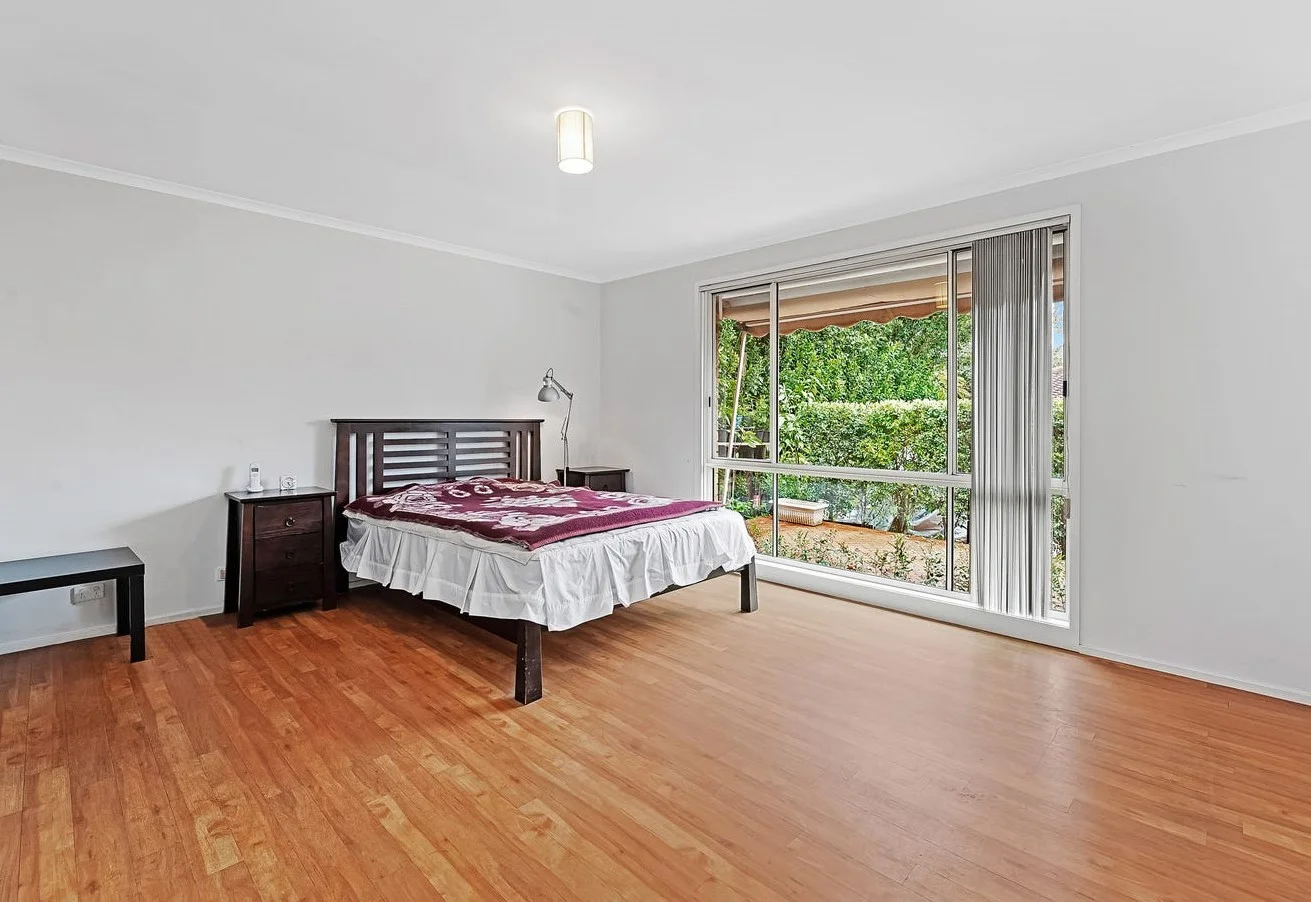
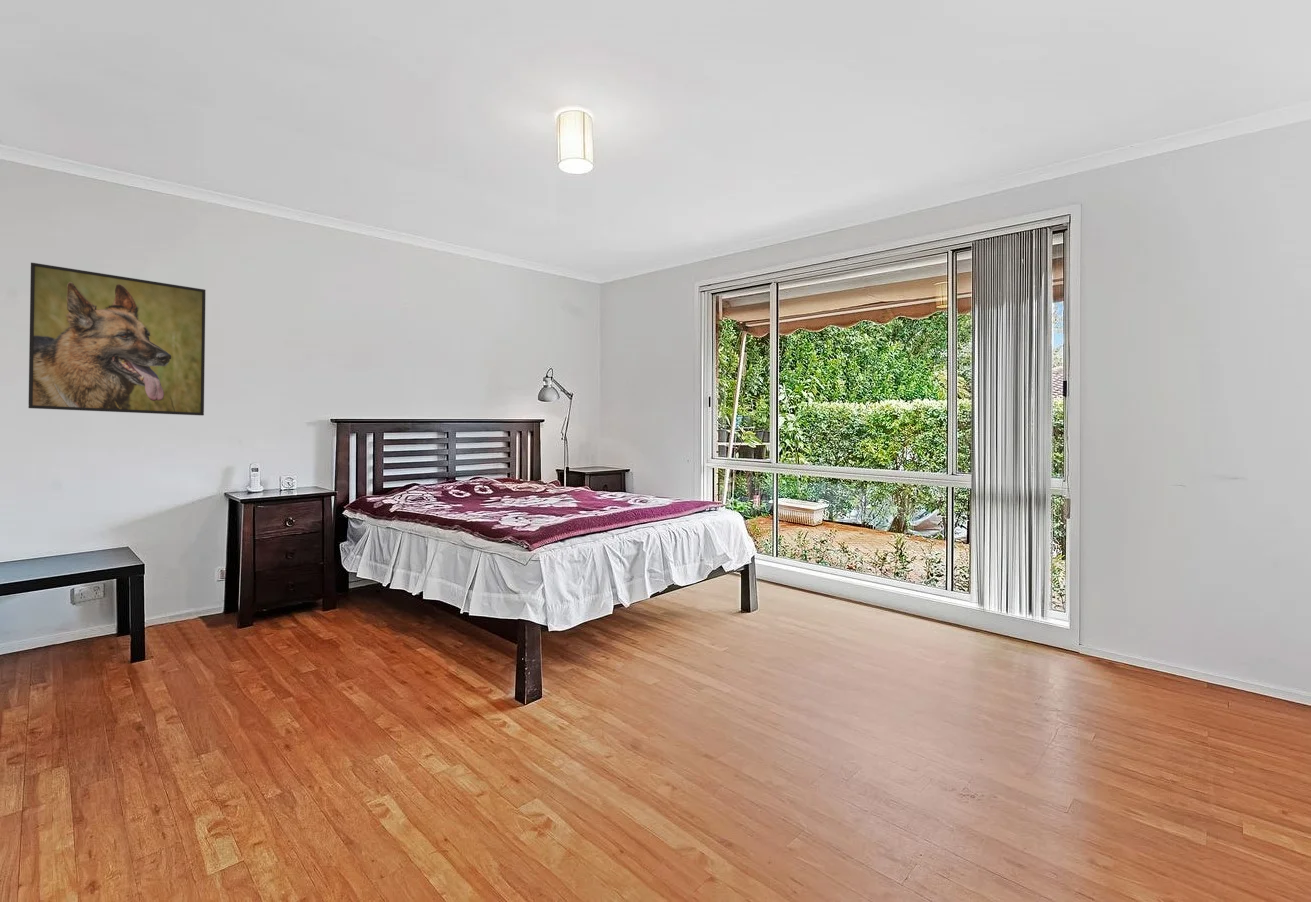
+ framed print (123, 344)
